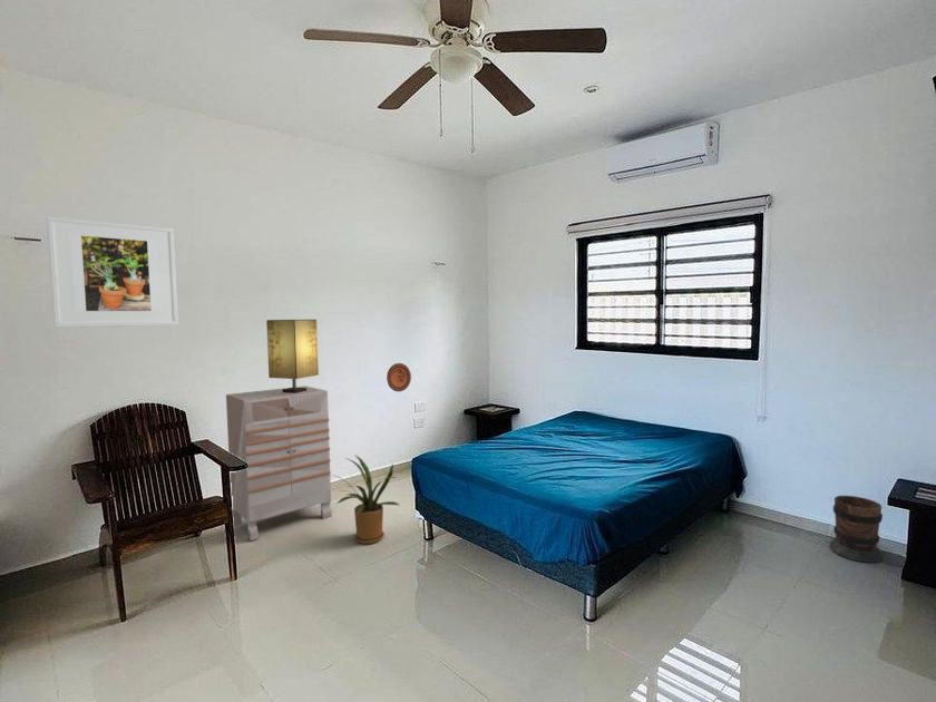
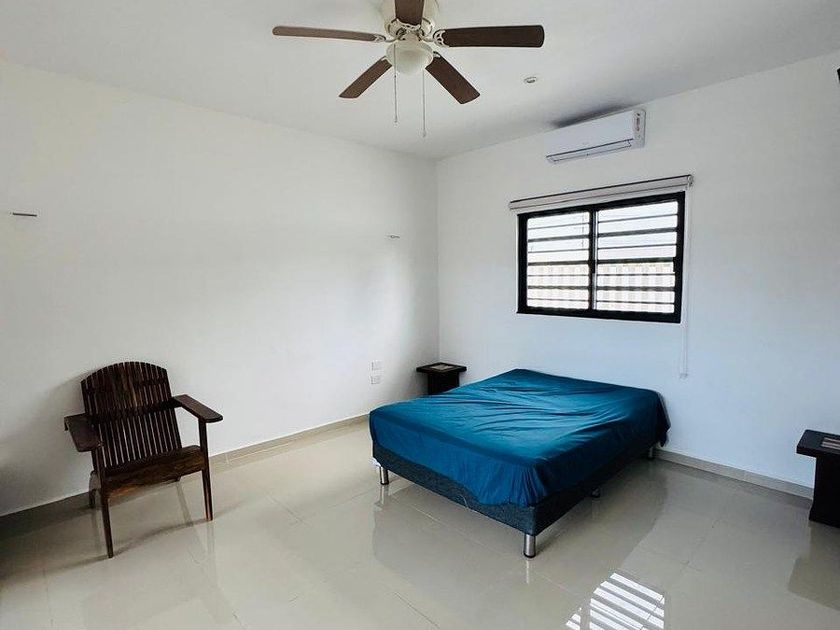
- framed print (117, 274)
- dresser (280, 457)
- decorative plate (398, 377)
- wooden barrel (857, 525)
- table lamp (293, 355)
- house plant (364, 500)
